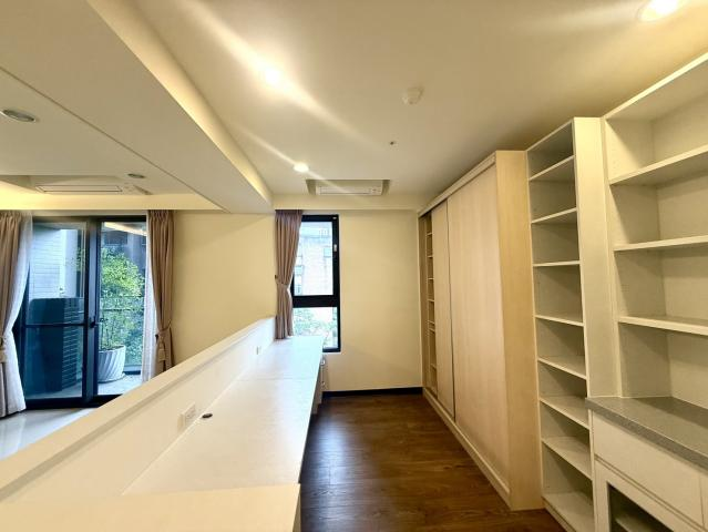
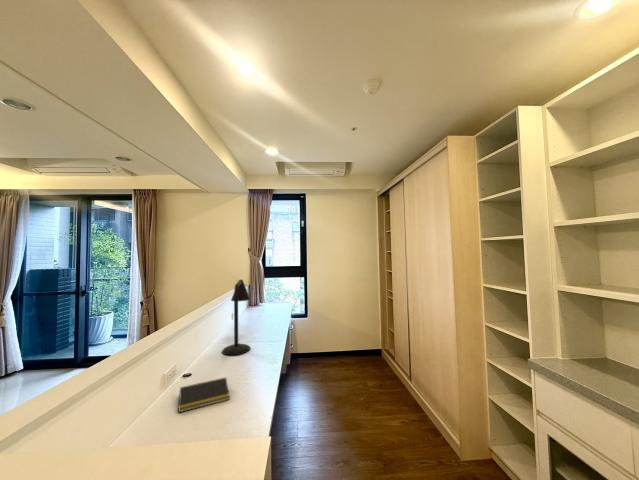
+ notepad (204, 393)
+ desk lamp (237, 309)
